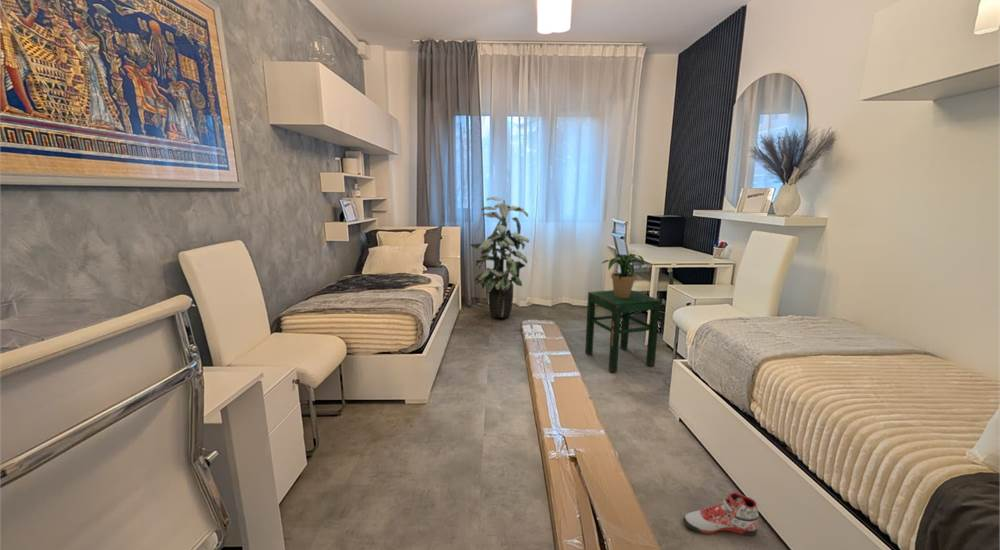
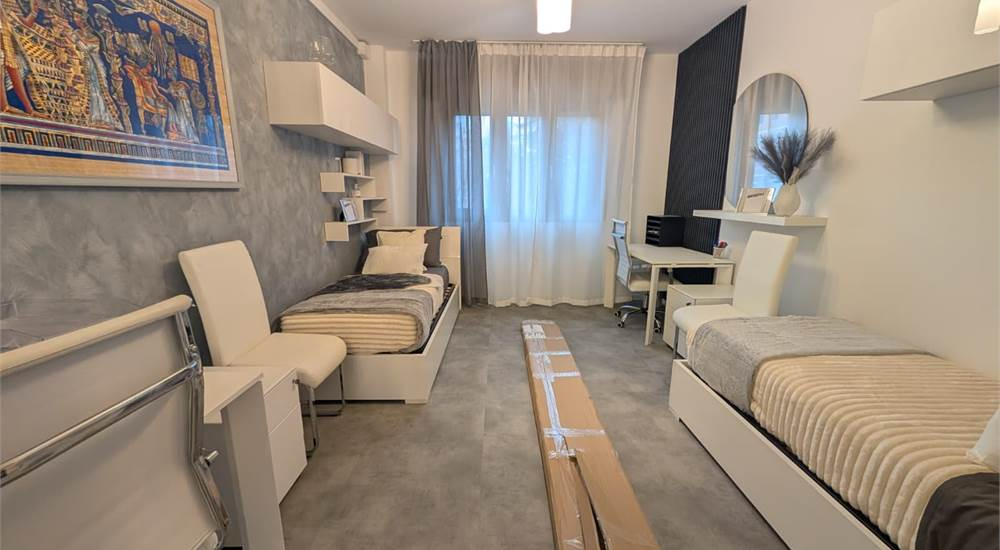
- stool (621, 328)
- sneaker (720, 511)
- potted plant (623, 275)
- indoor plant (499, 257)
